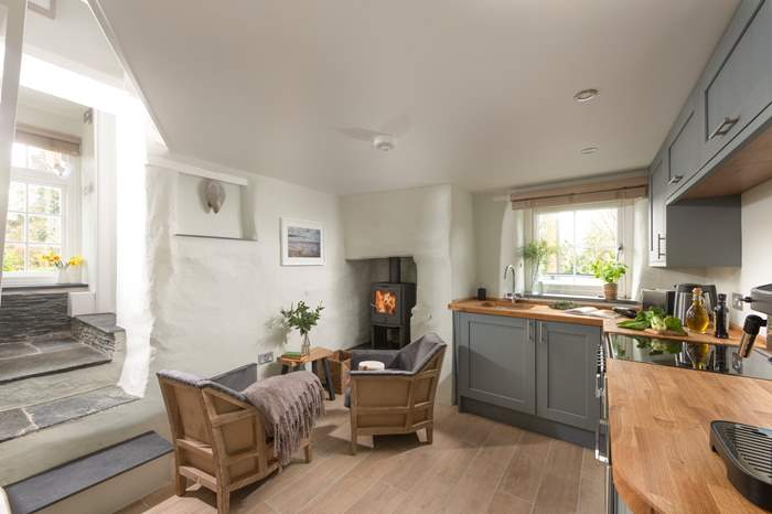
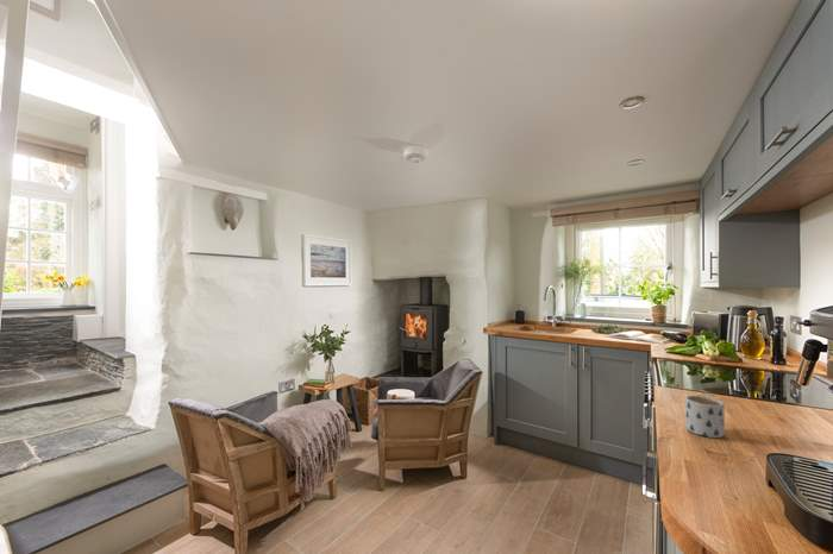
+ mug (704, 414)
